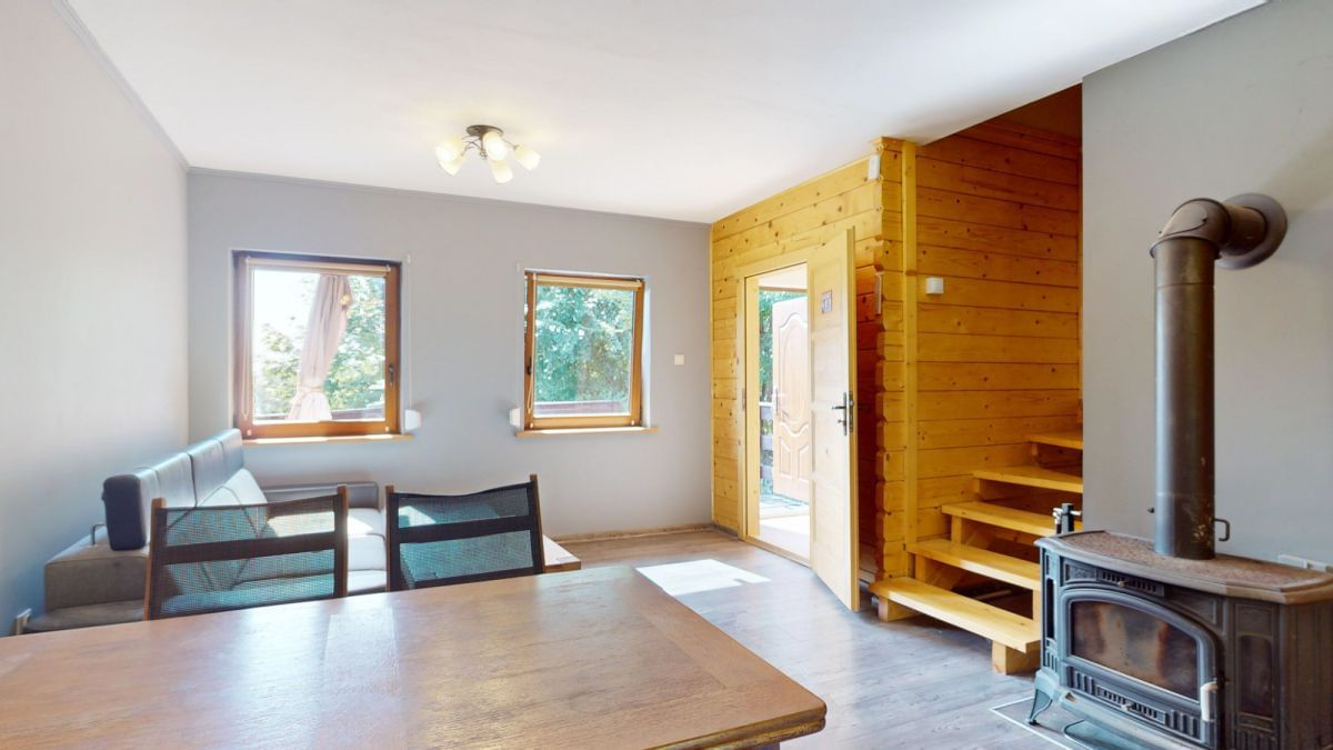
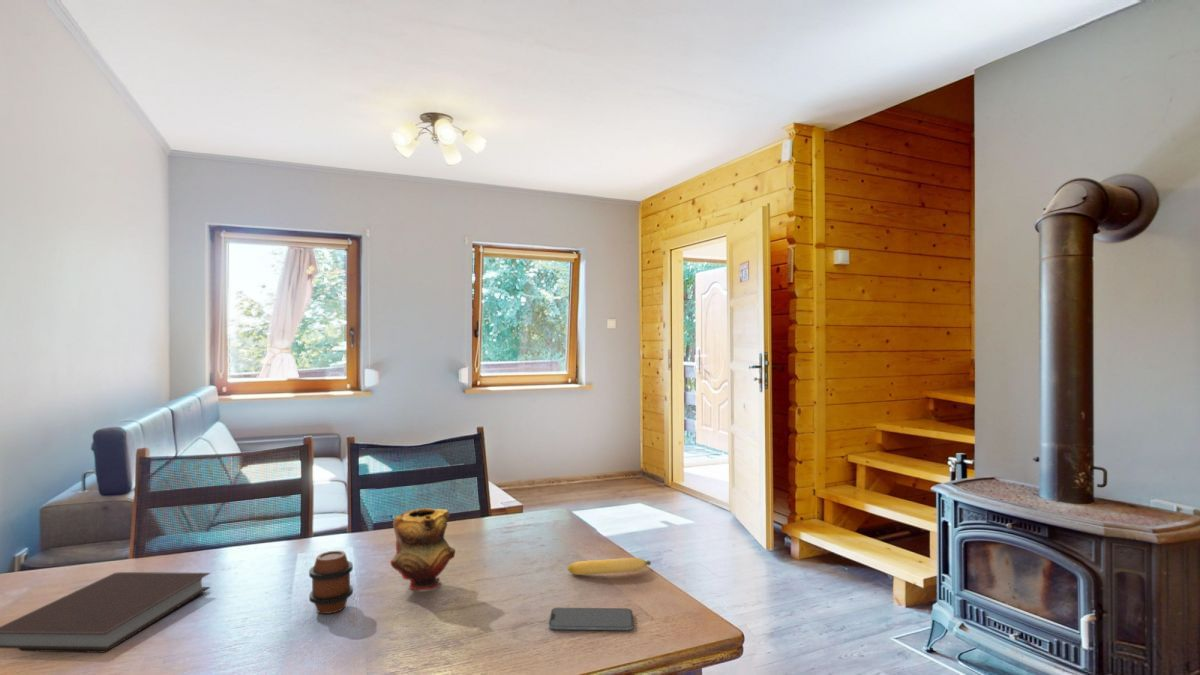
+ banana (610, 563)
+ notebook (109, 607)
+ teapot (424, 541)
+ smartphone (591, 618)
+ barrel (331, 581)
